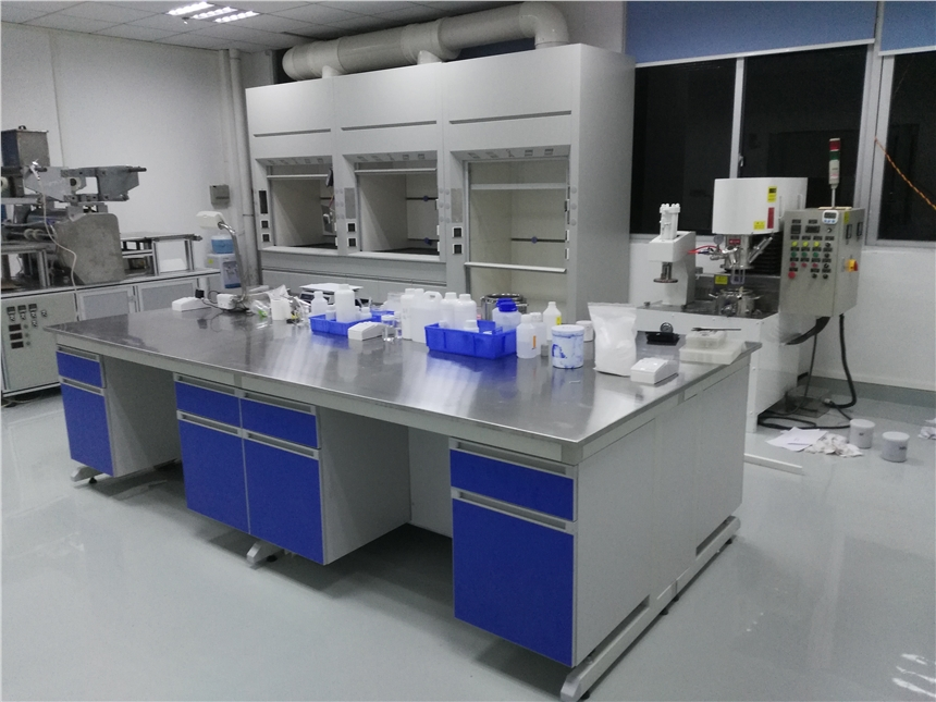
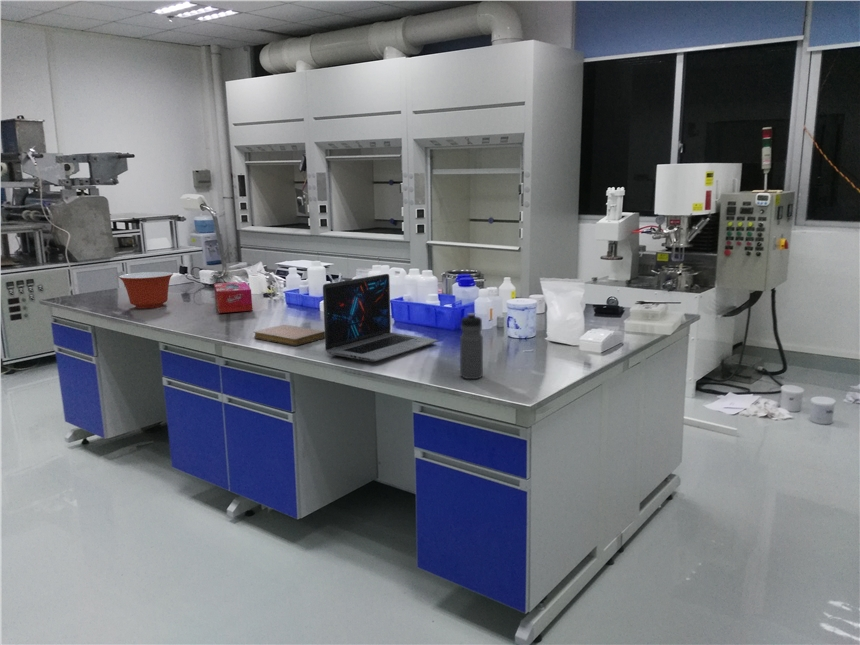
+ water bottle (471, 344)
+ mixing bowl (147, 290)
+ laptop (382, 315)
+ notebook (290, 334)
+ tissue box (232, 296)
